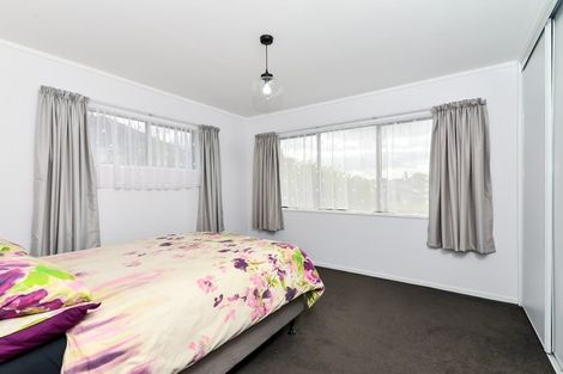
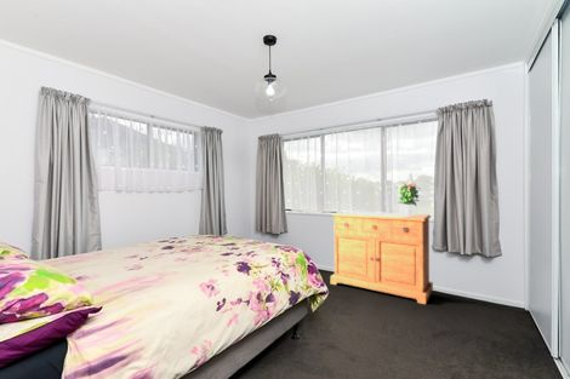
+ sideboard (378, 251)
+ potted flower (407, 197)
